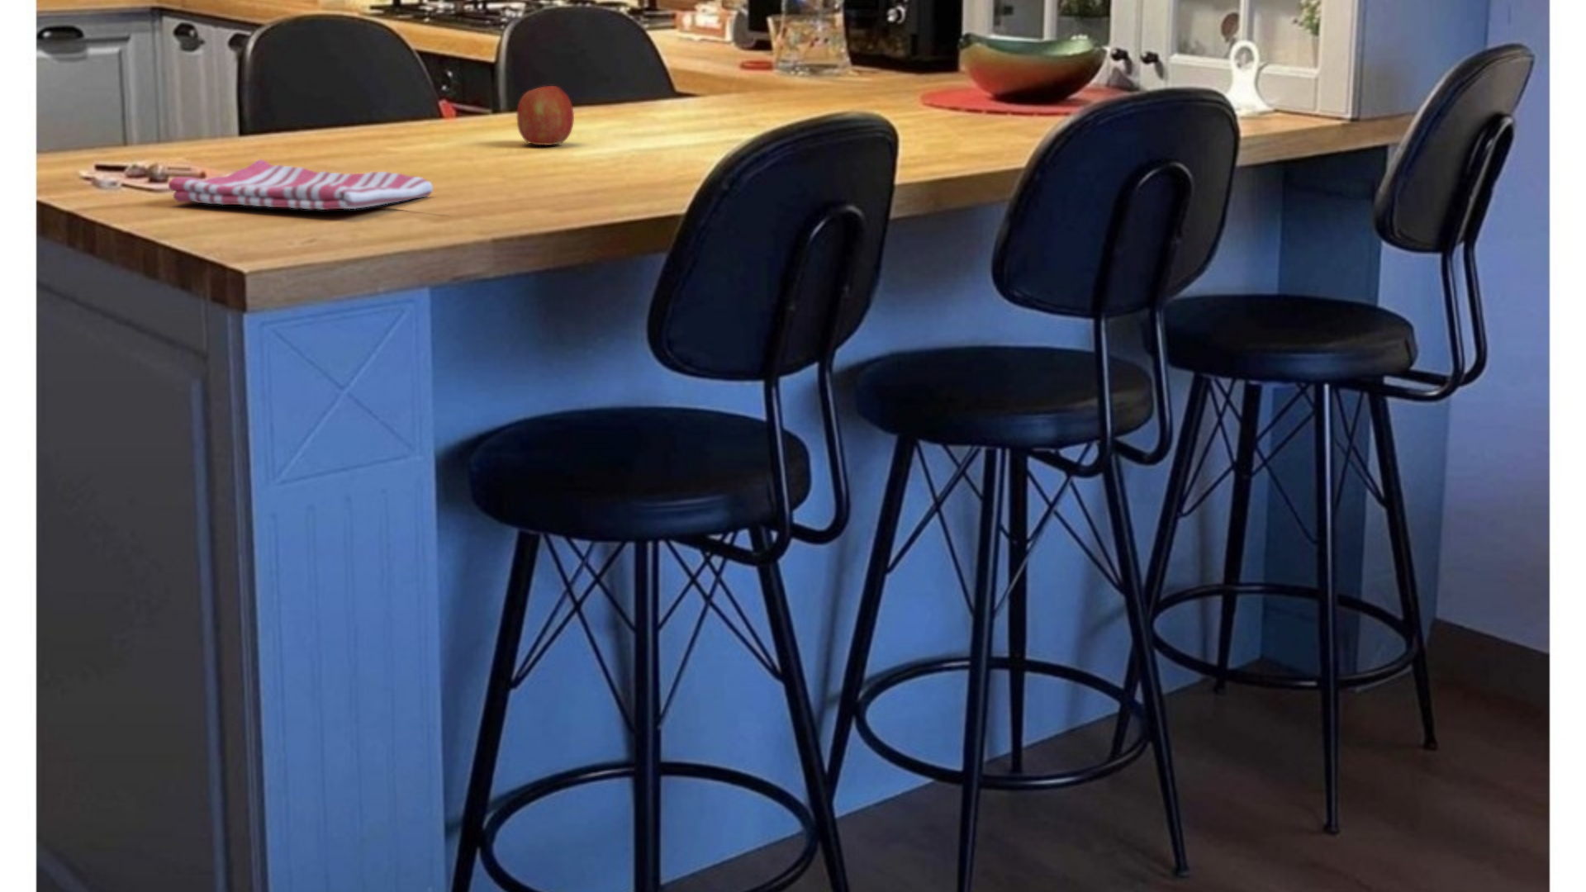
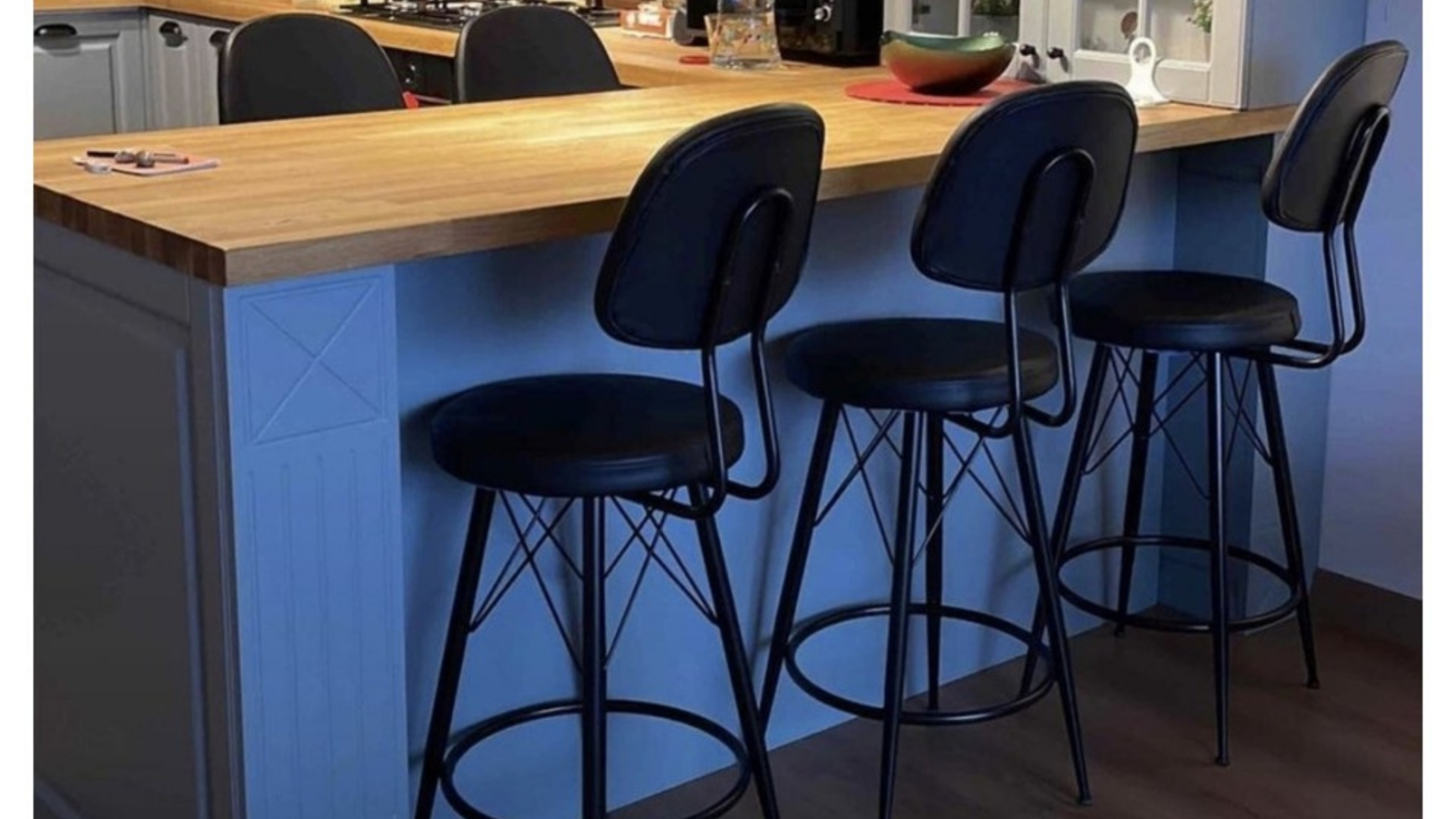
- dish towel (303, 185)
- fruit (545, 114)
